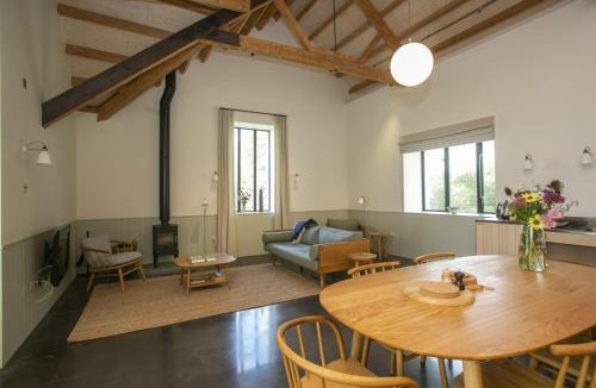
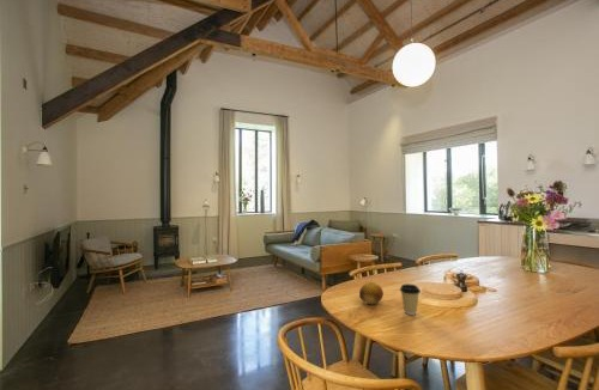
+ coffee cup (410, 299)
+ fruit (370, 292)
